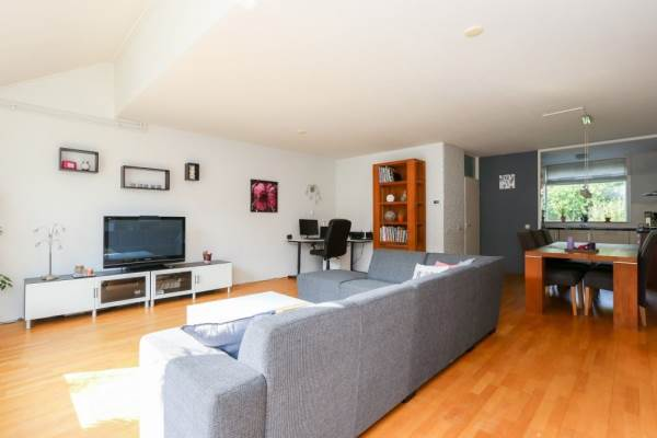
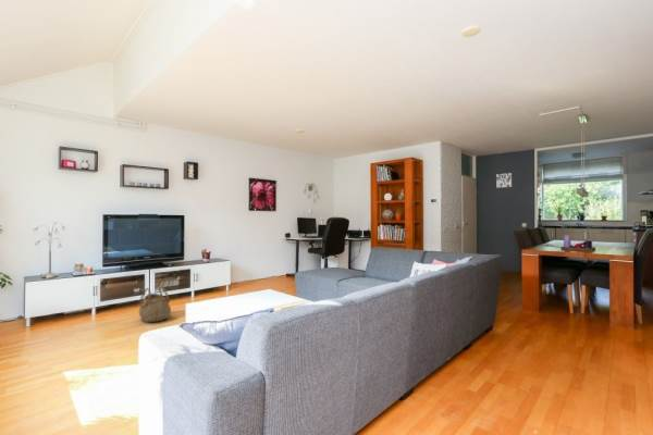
+ basket (155, 302)
